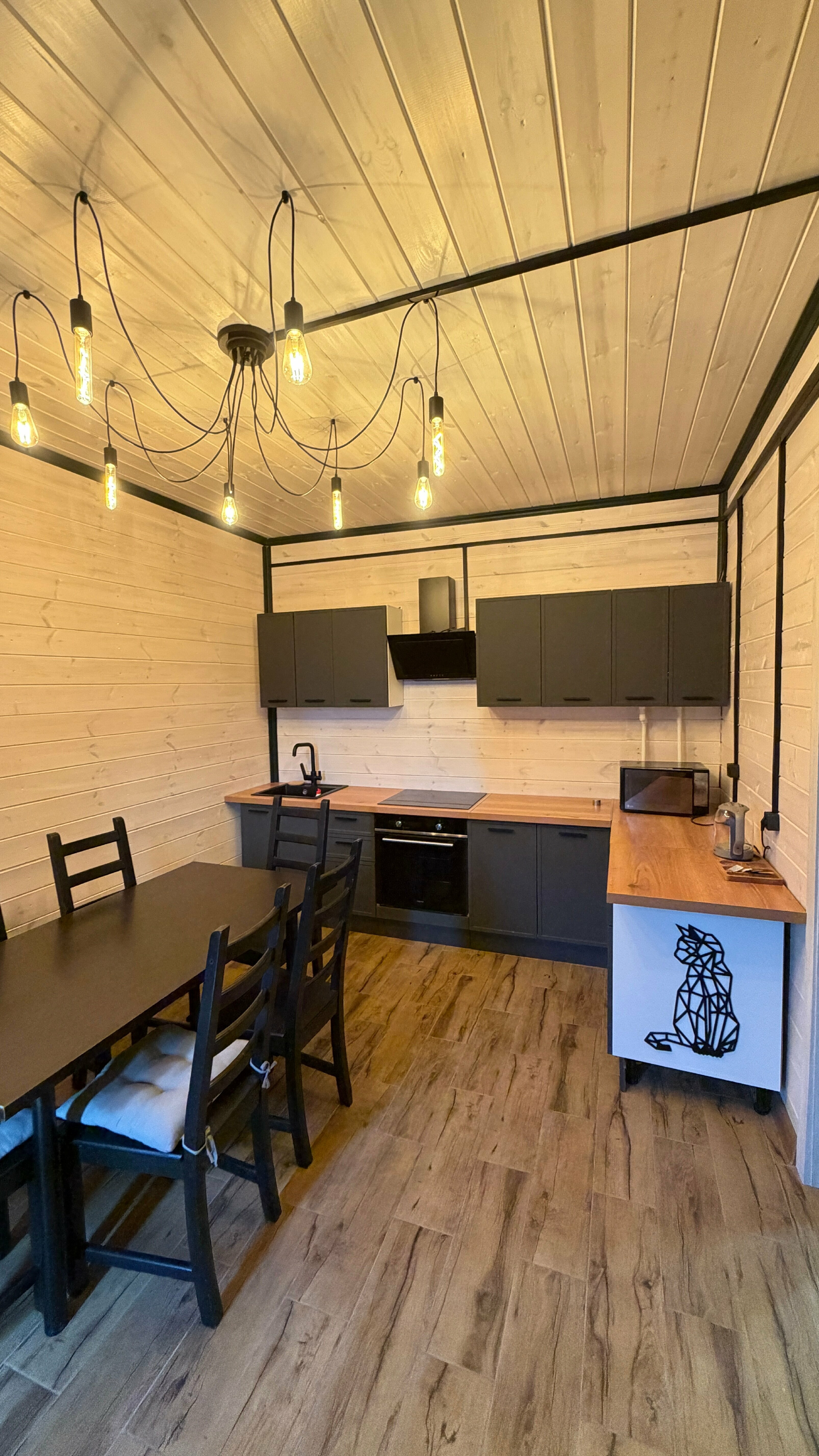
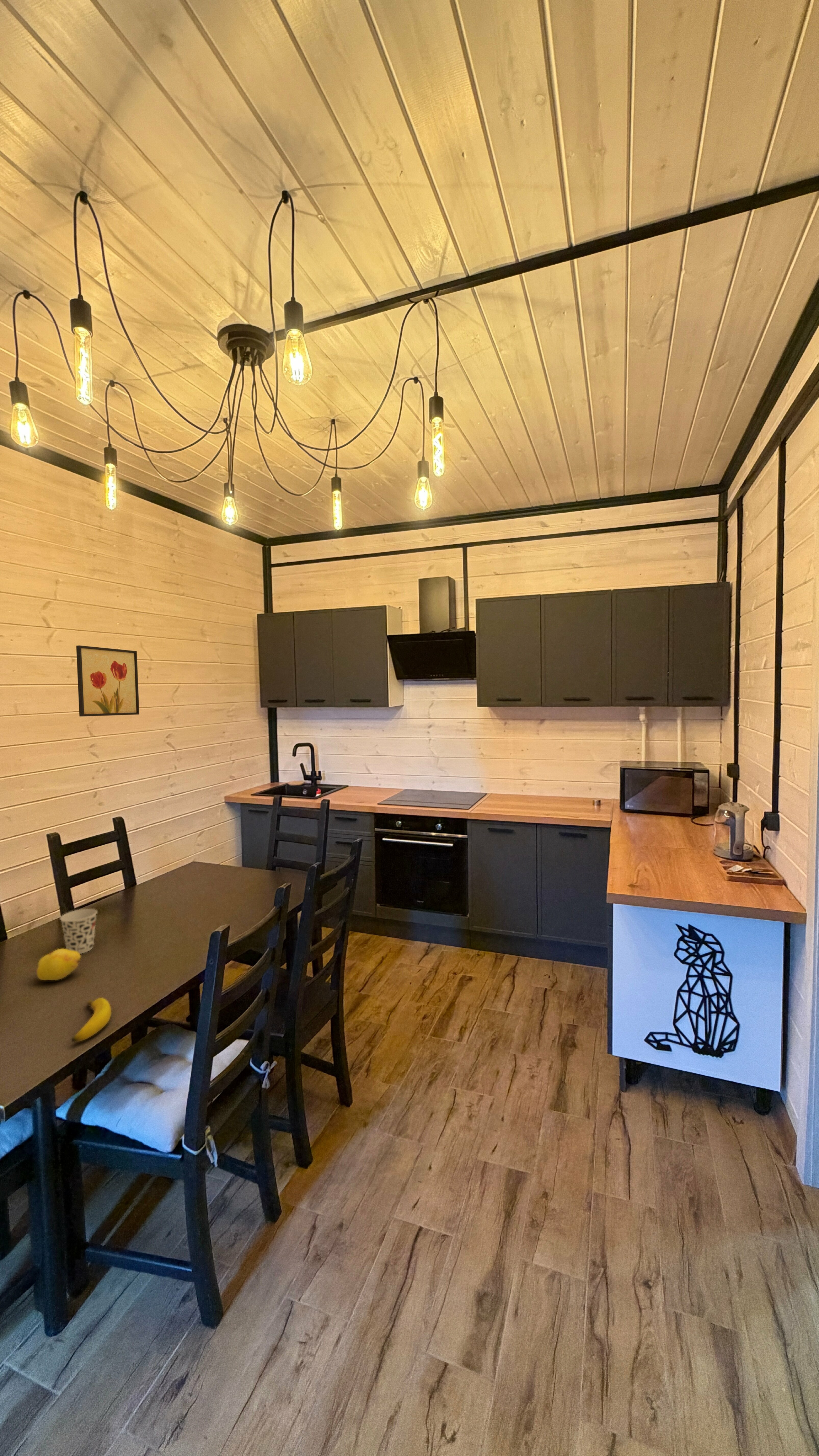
+ banana (93, 1014)
+ fruit (60, 964)
+ cup (80, 932)
+ wall art (108, 682)
